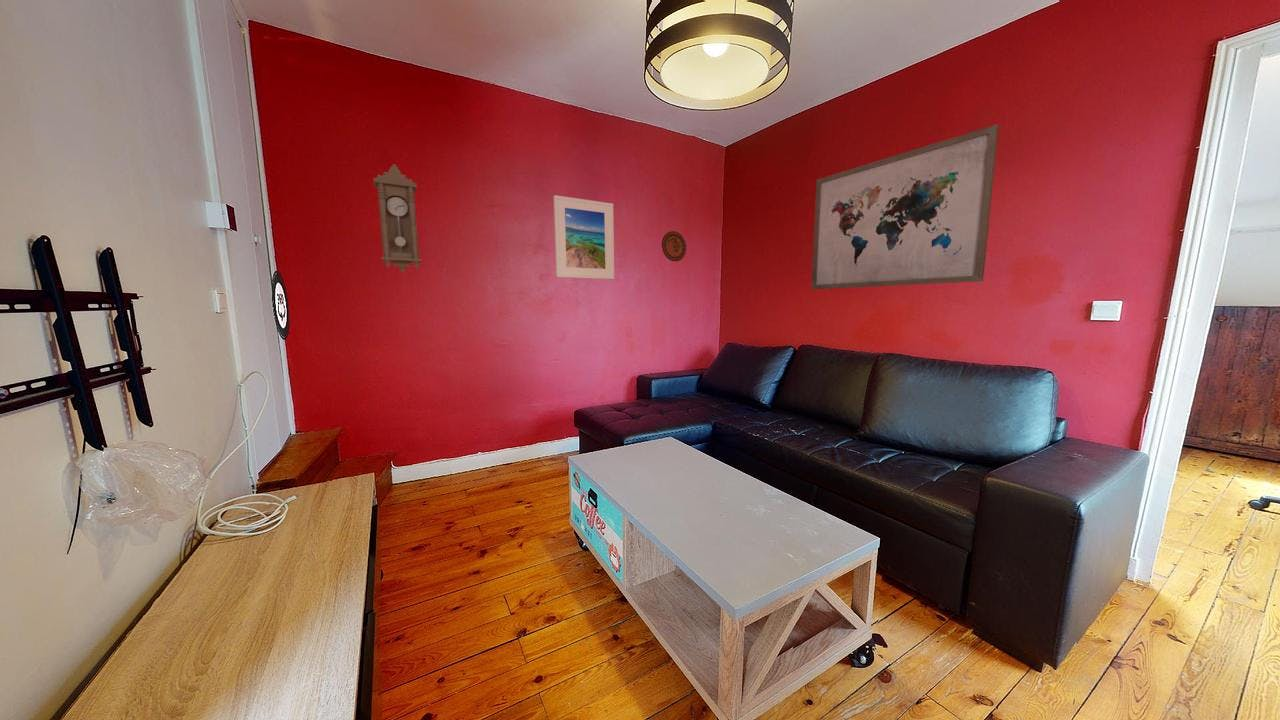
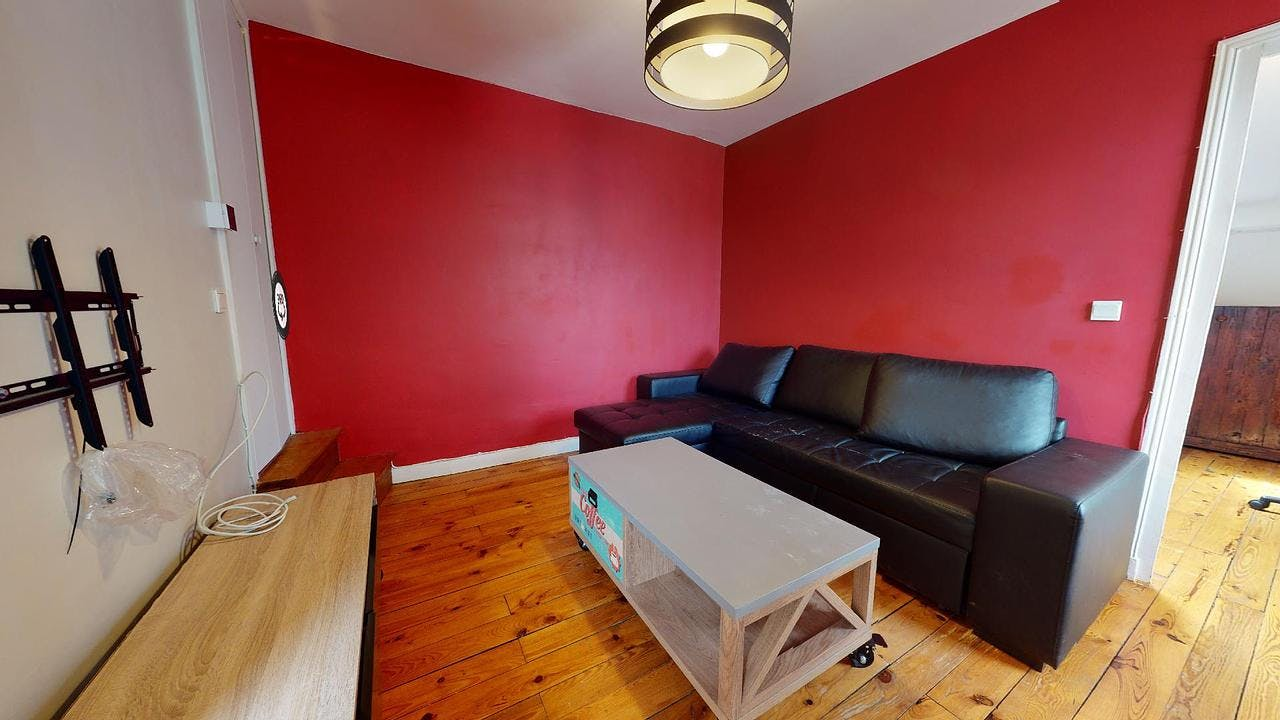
- wall art (887, 222)
- decorative plate (673, 246)
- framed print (585, 239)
- pendulum clock (398, 221)
